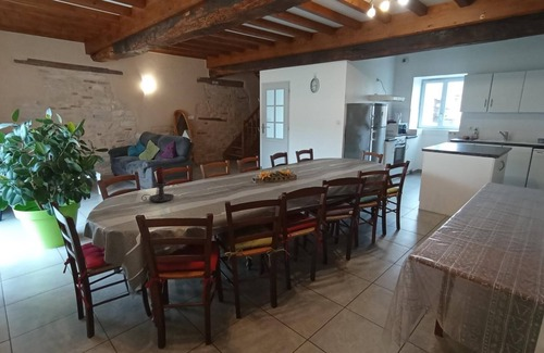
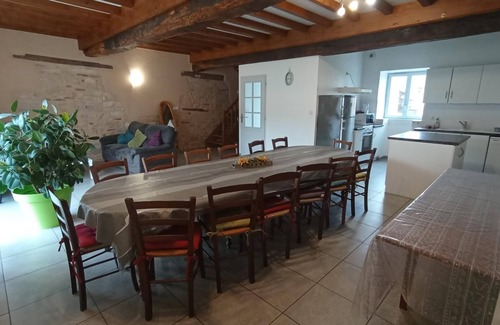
- candle holder (157, 184)
